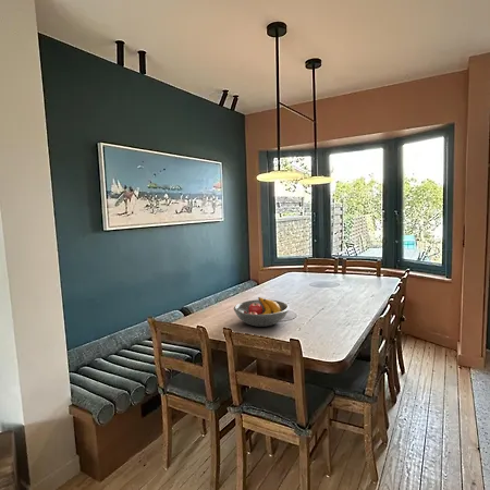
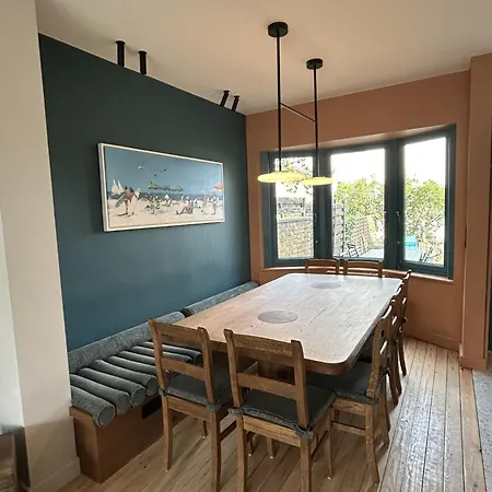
- fruit bowl (261, 313)
